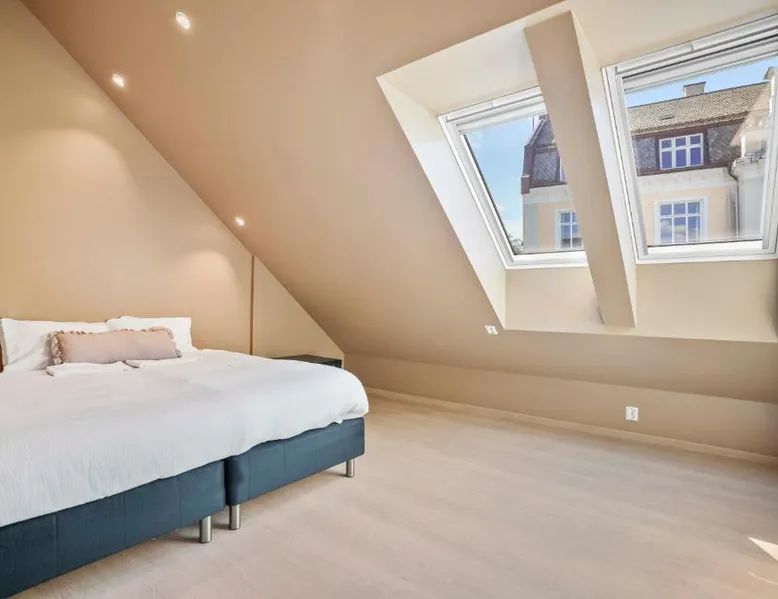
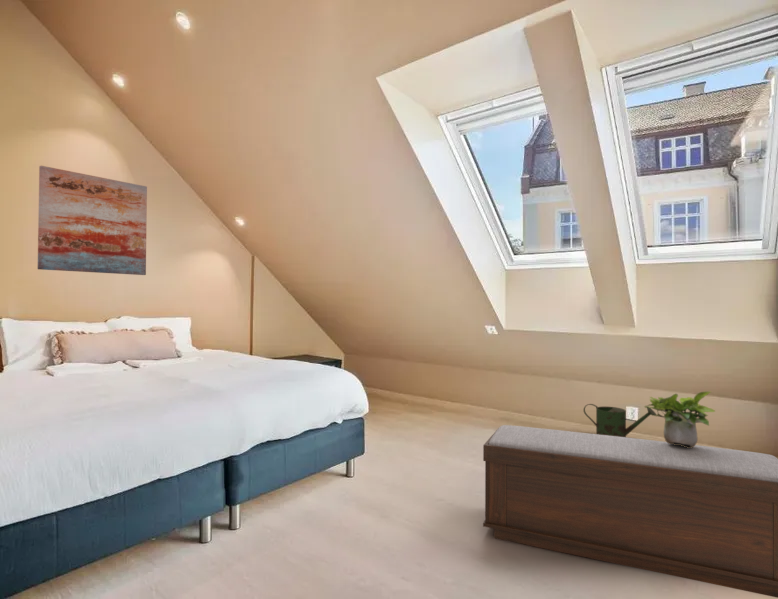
+ watering can (618, 421)
+ wall art (96, 224)
+ bench (624, 495)
+ potted plant (680, 418)
